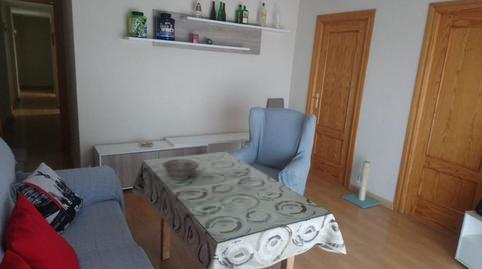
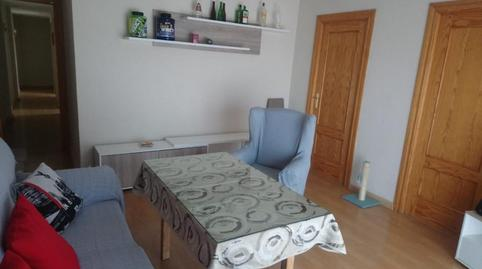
- decorative bowl (180, 170)
